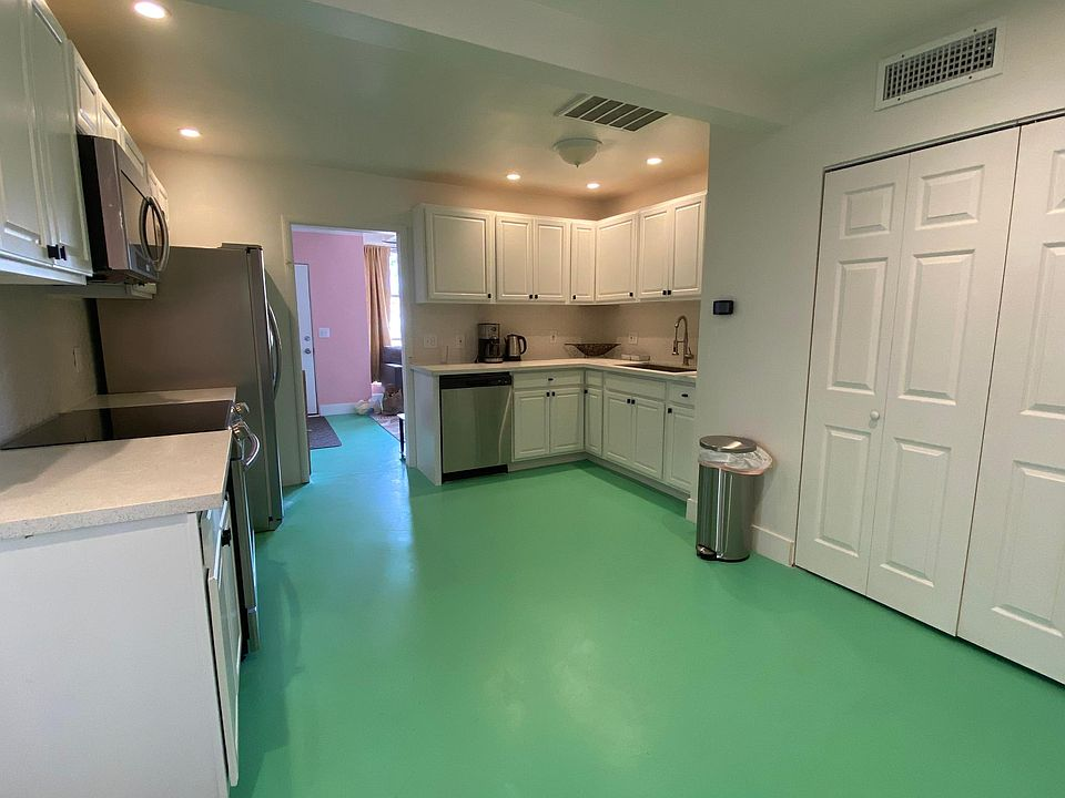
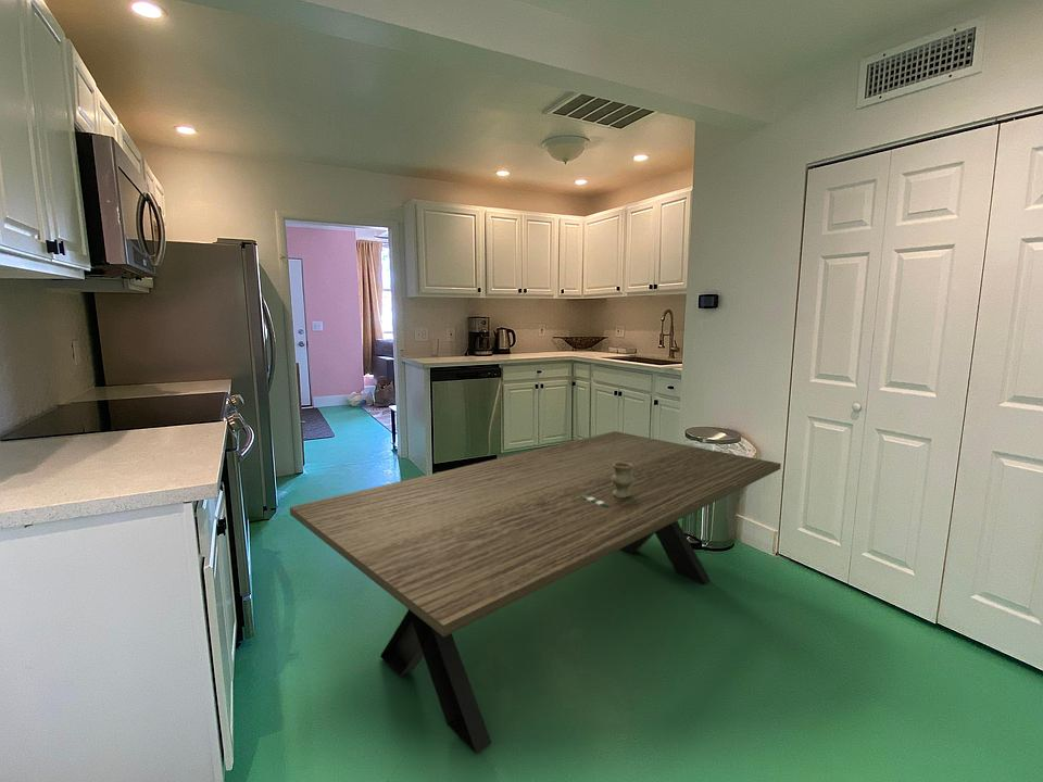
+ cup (612, 481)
+ dining table (568, 551)
